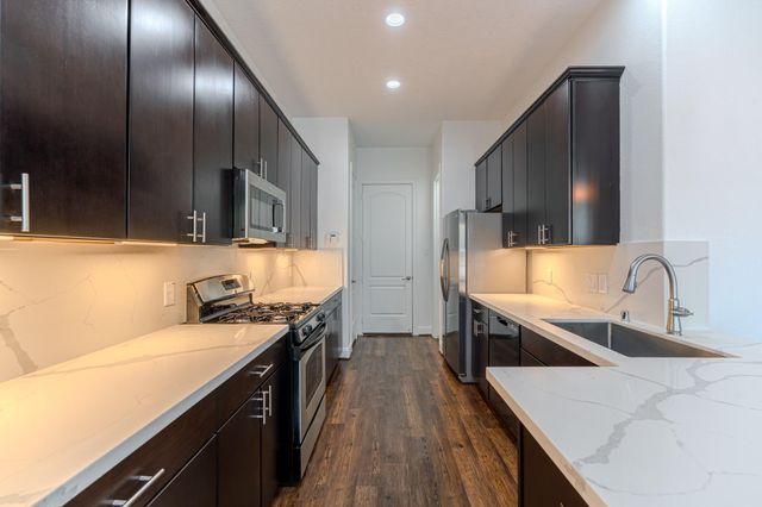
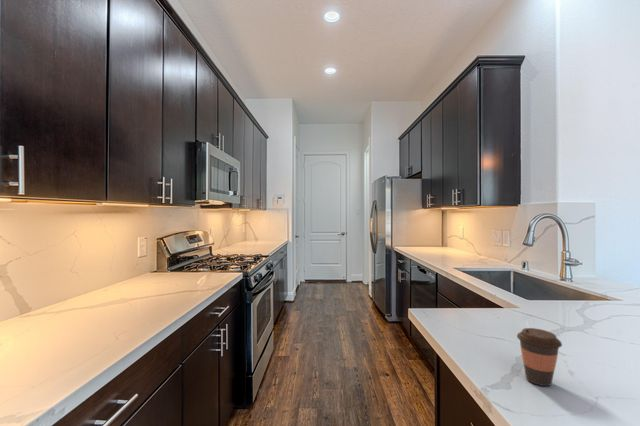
+ coffee cup (538, 356)
